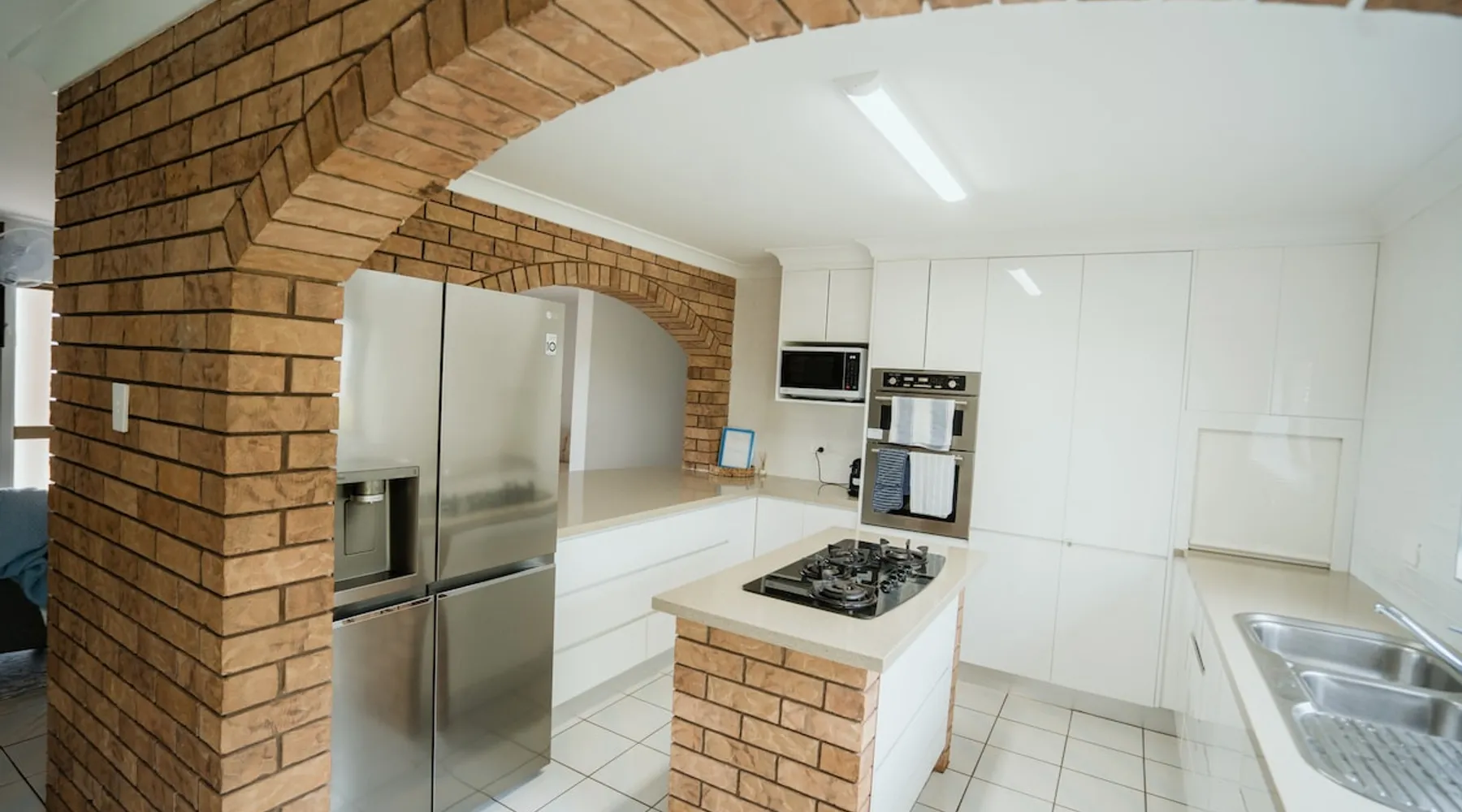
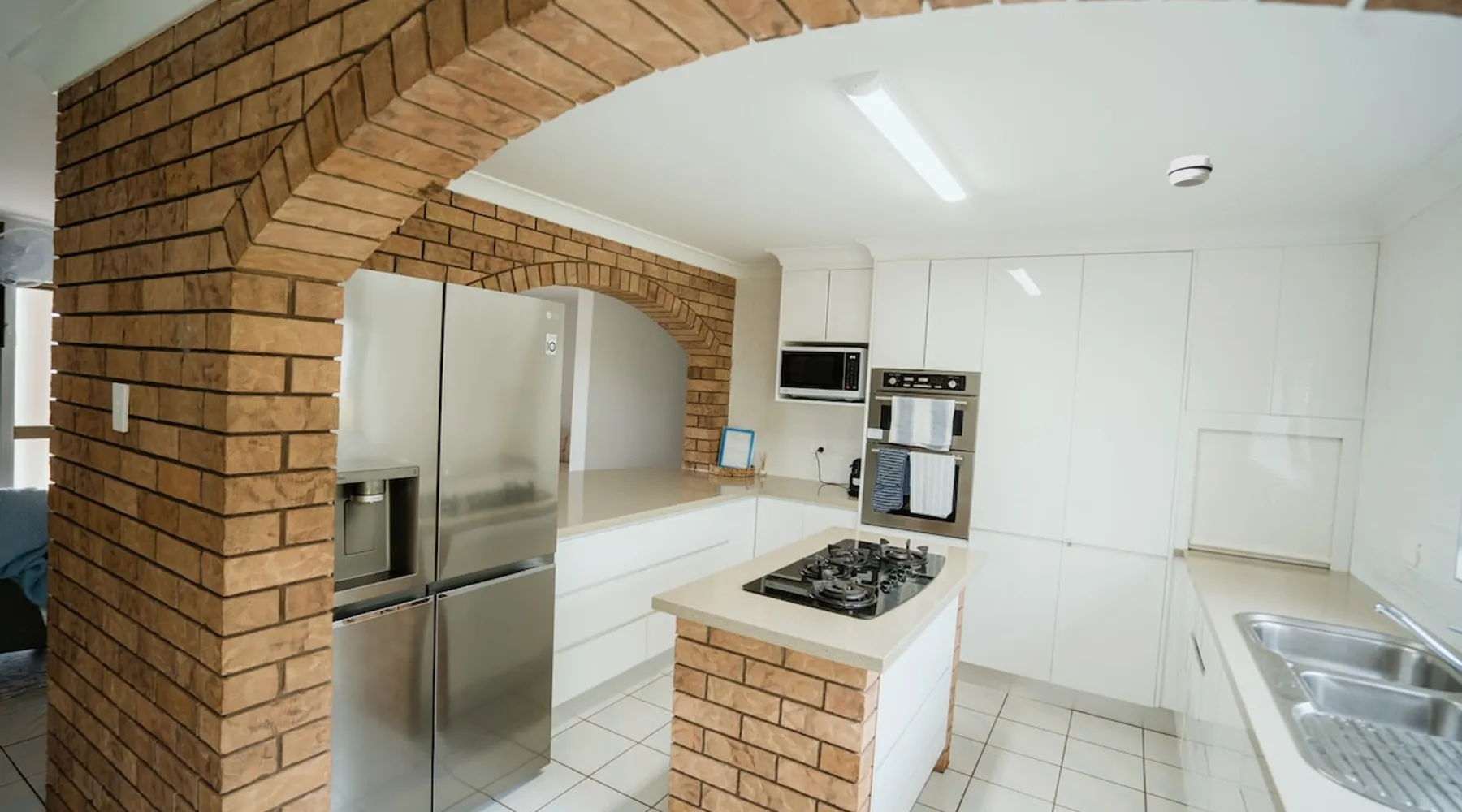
+ smoke detector (1189, 171)
